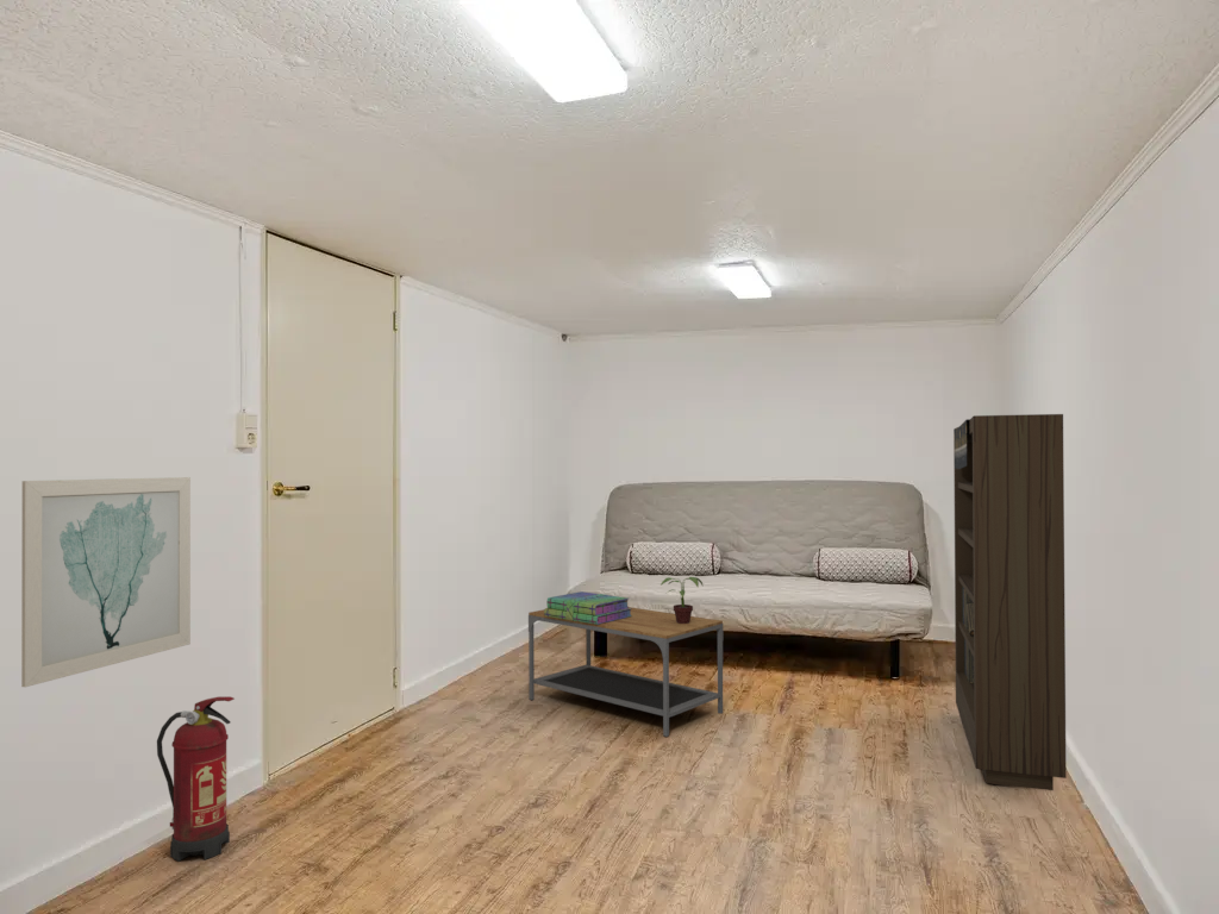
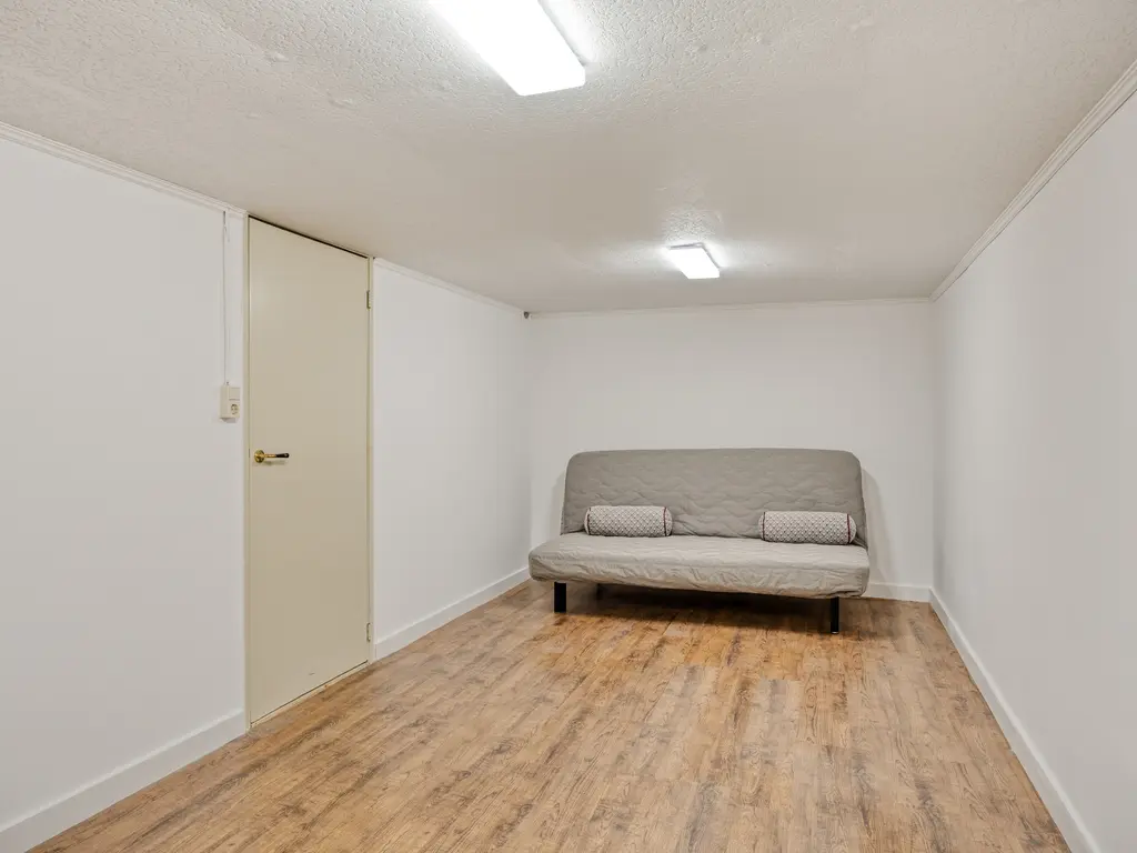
- coffee table (618, 671)
- wall art (114, 570)
- potted plant (681, 599)
- fire extinguisher (198, 771)
- stack of books (587, 606)
- bookcase (1001, 584)
